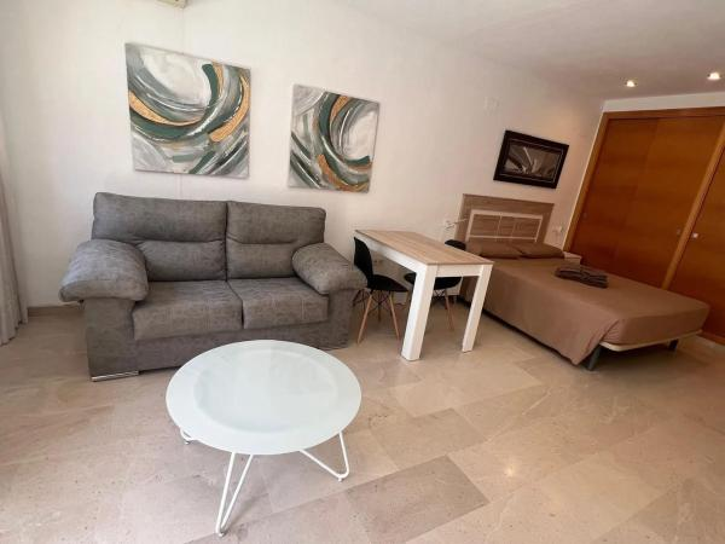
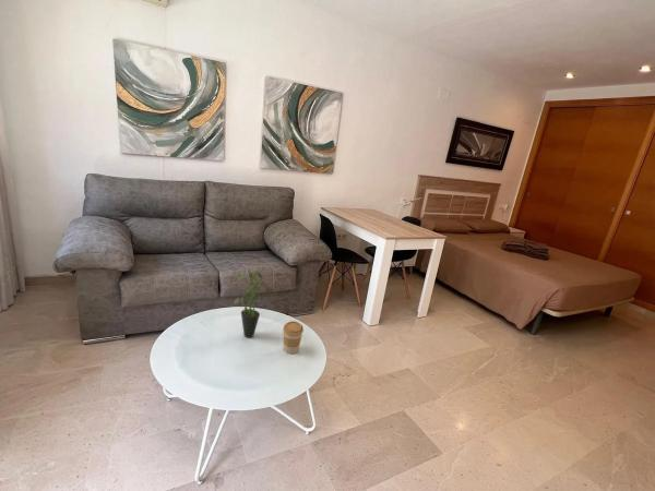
+ potted plant (251, 304)
+ coffee cup (291, 337)
